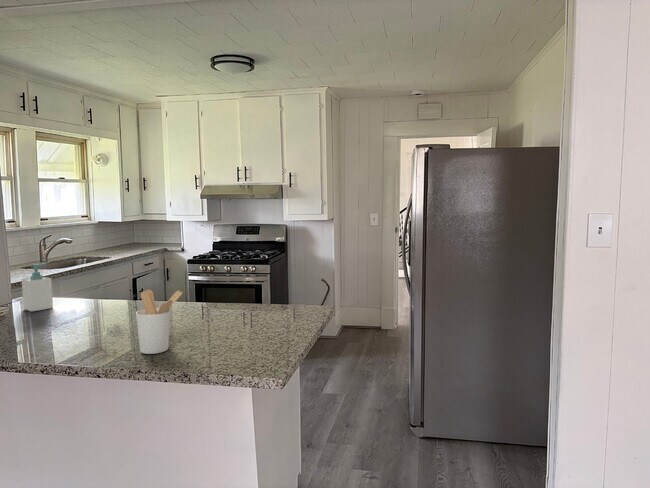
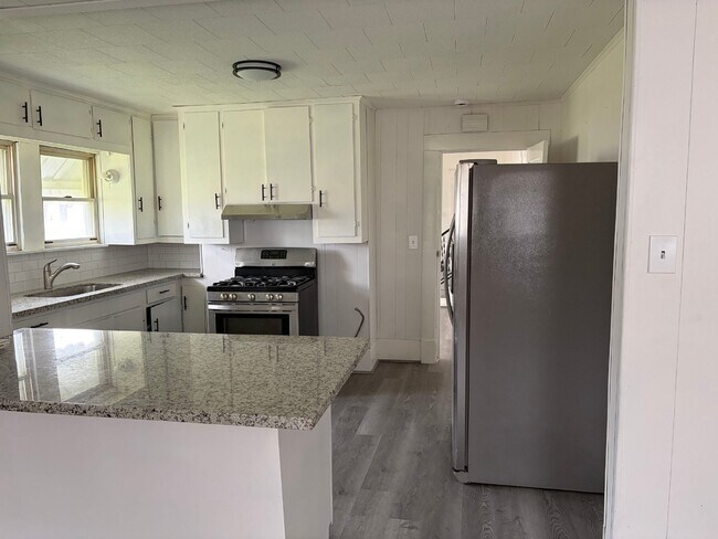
- utensil holder (161, 319)
- soap bottle (37, 286)
